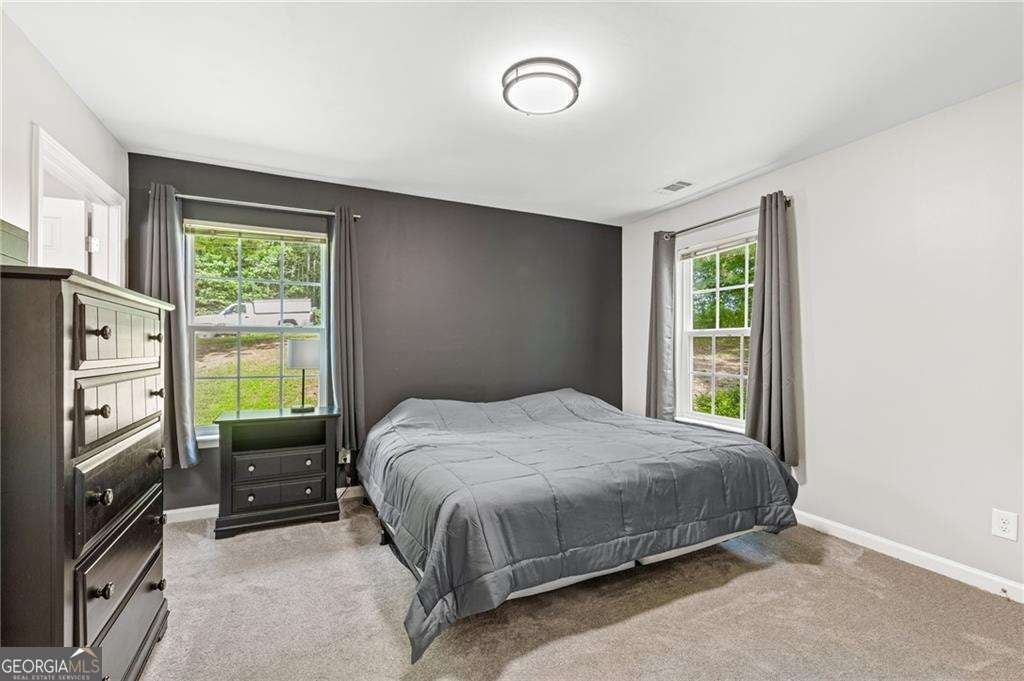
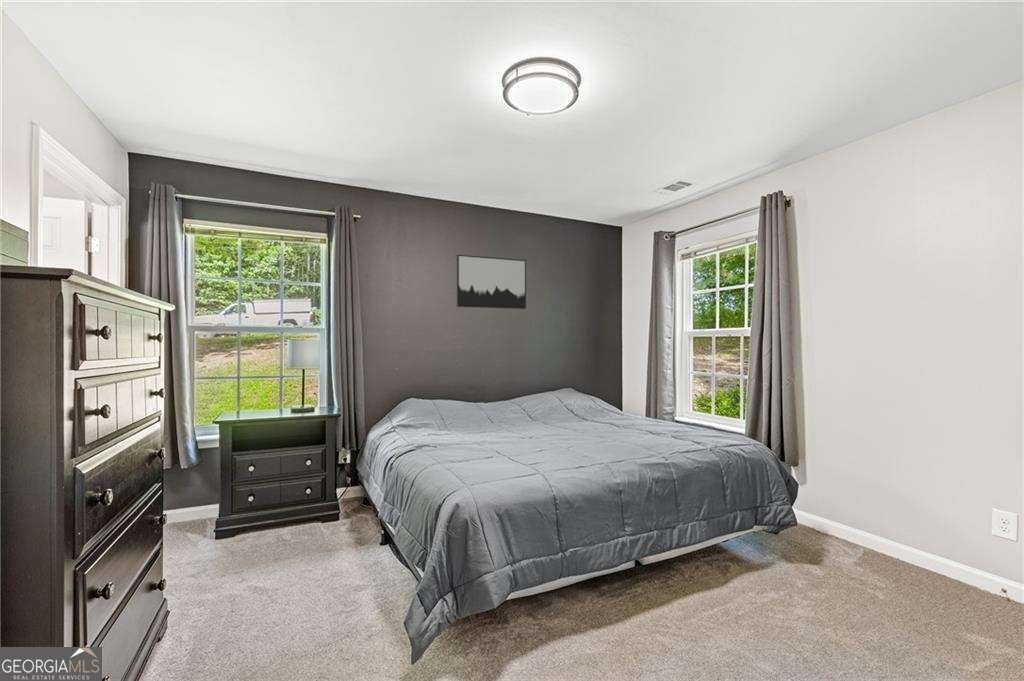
+ wall art (492, 282)
